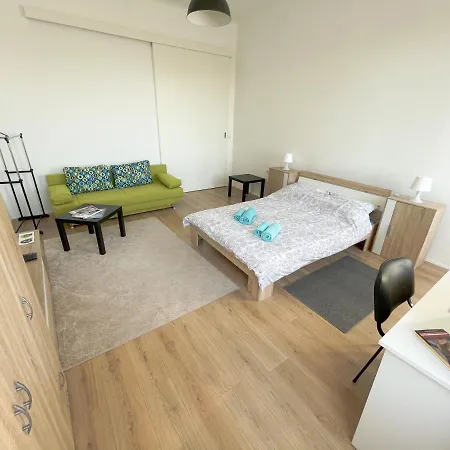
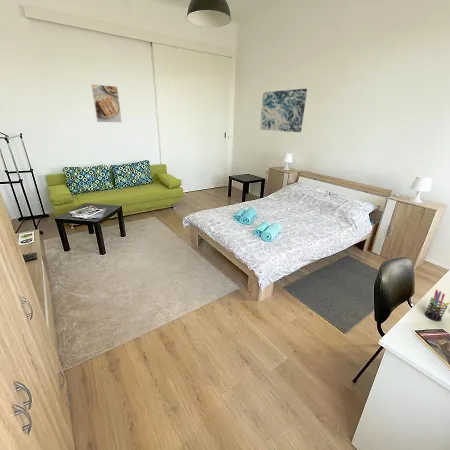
+ wall art (281, 111)
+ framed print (107, 104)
+ pen holder (435, 305)
